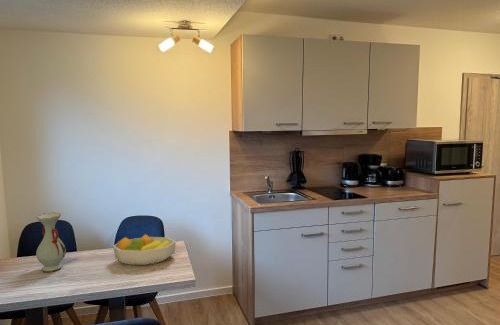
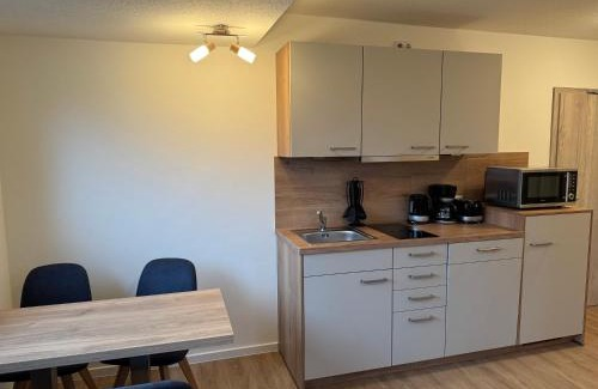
- vase (50, 242)
- fruit bowl (145, 247)
